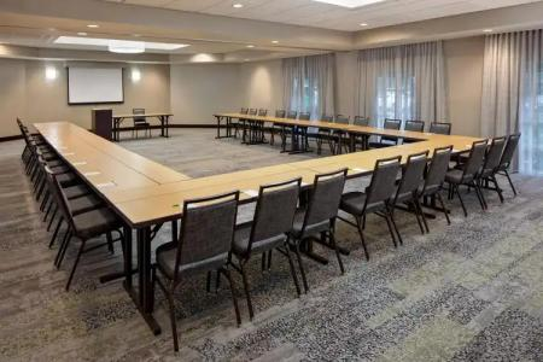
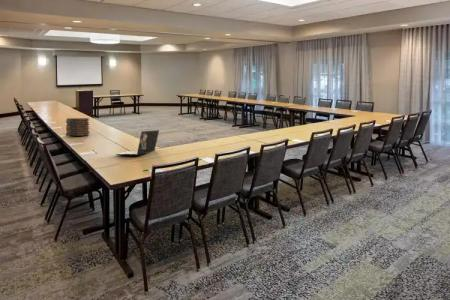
+ book stack (78, 126)
+ laptop (139, 142)
